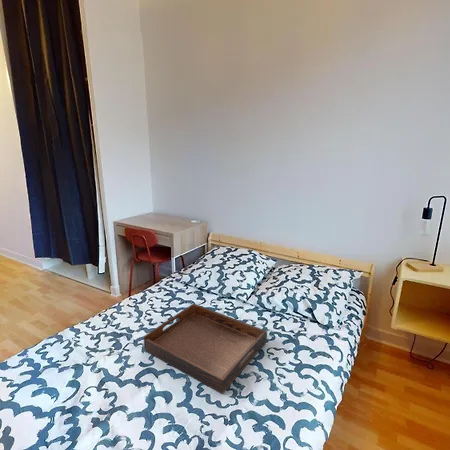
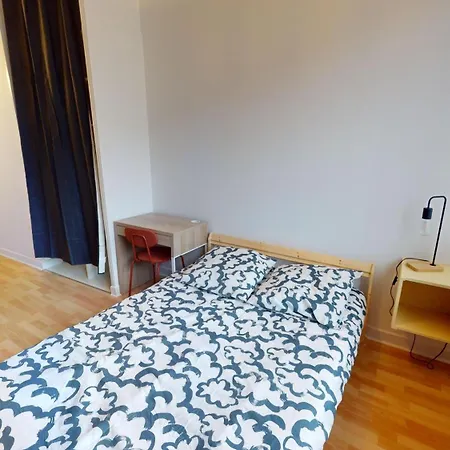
- serving tray (205, 340)
